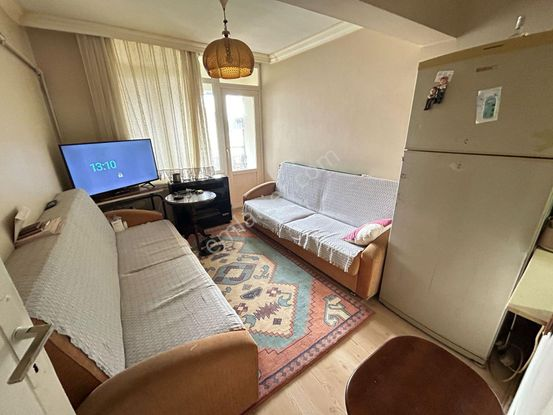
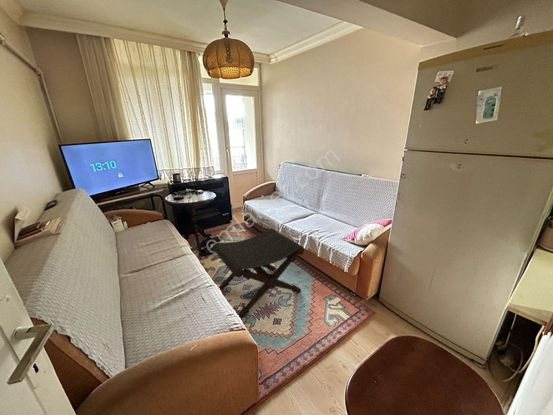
+ footstool (258, 268)
